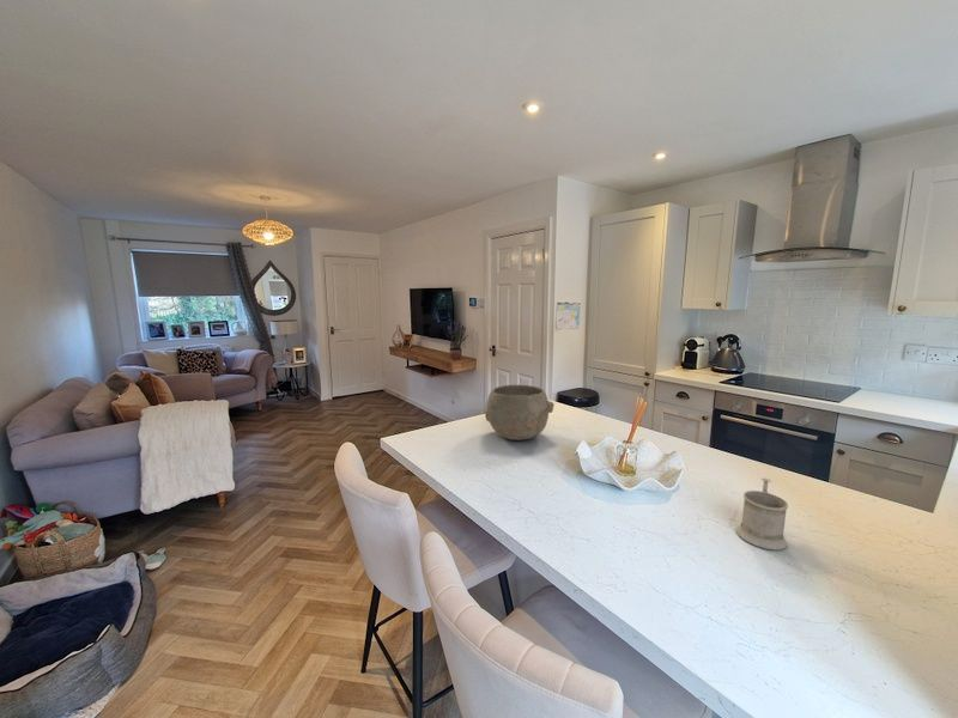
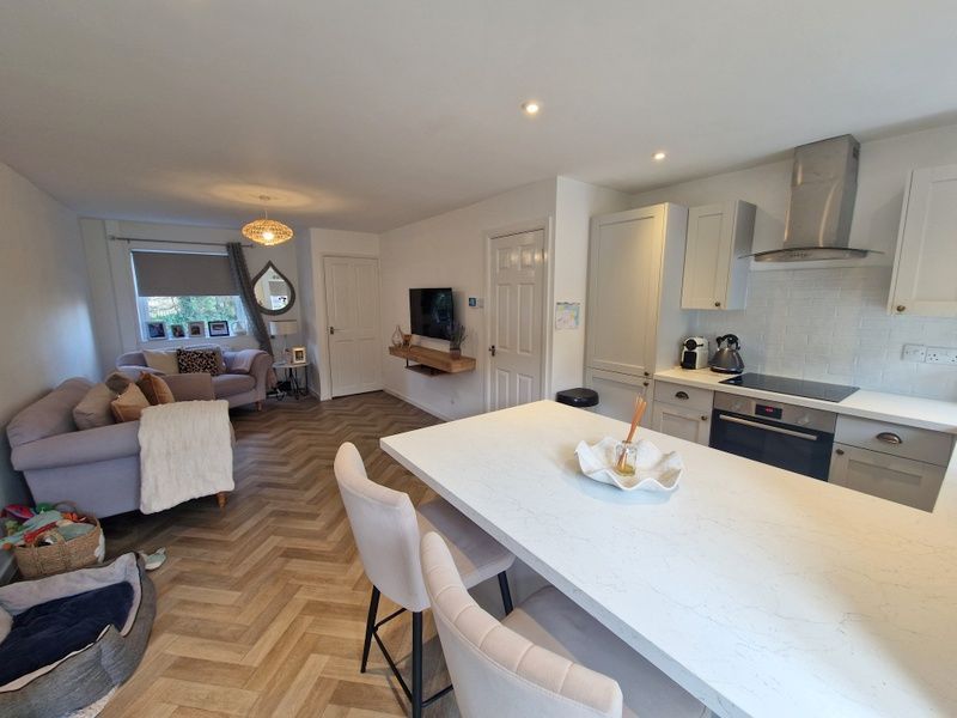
- mug (763, 509)
- bowl (516, 413)
